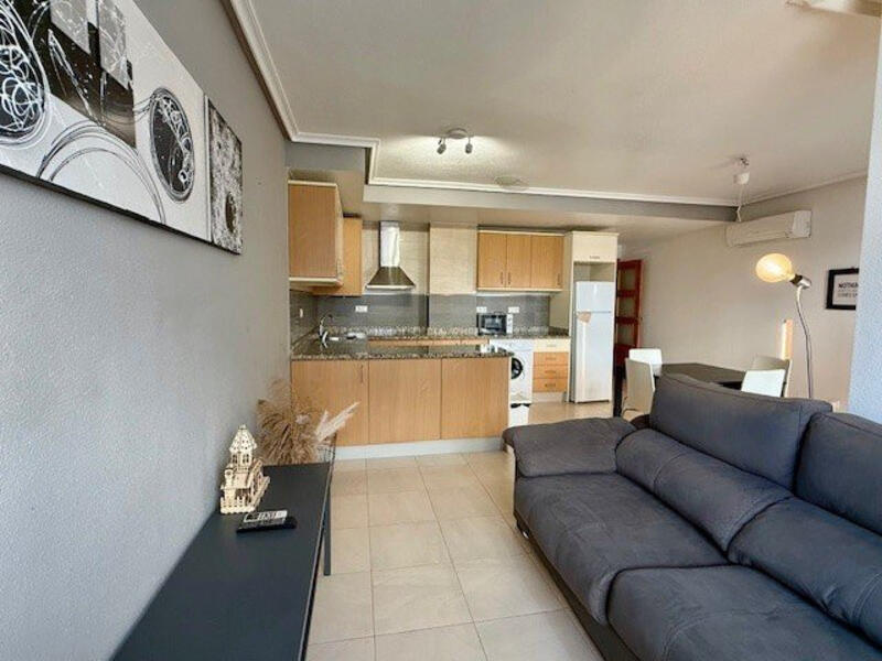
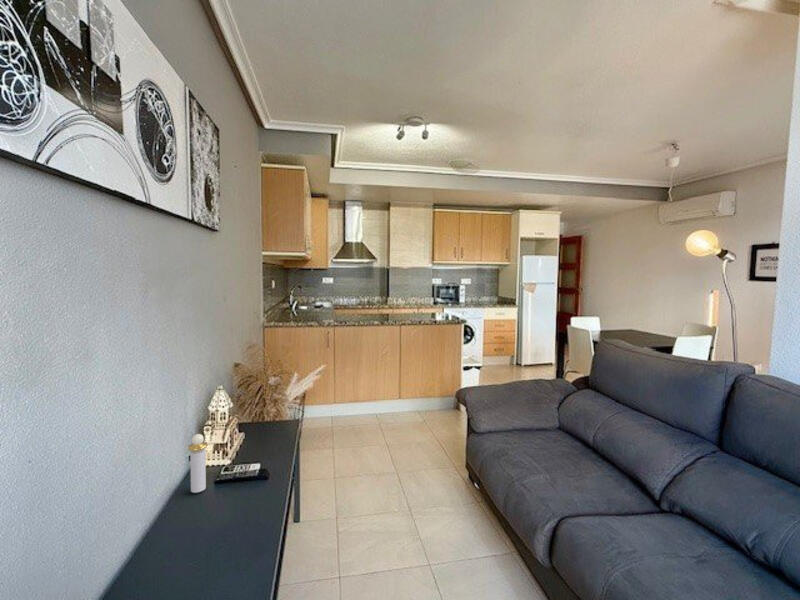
+ perfume bottle (198, 462)
